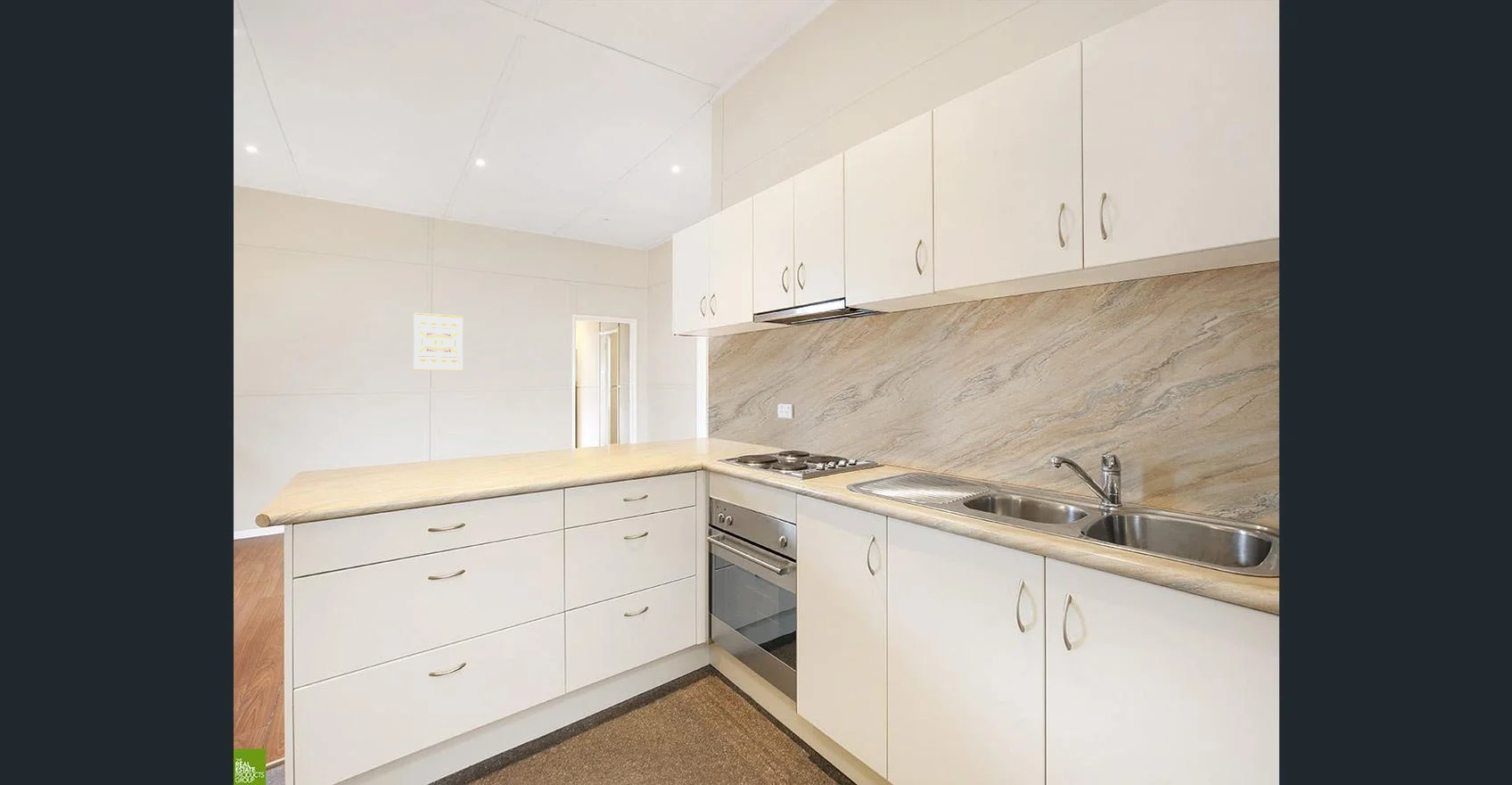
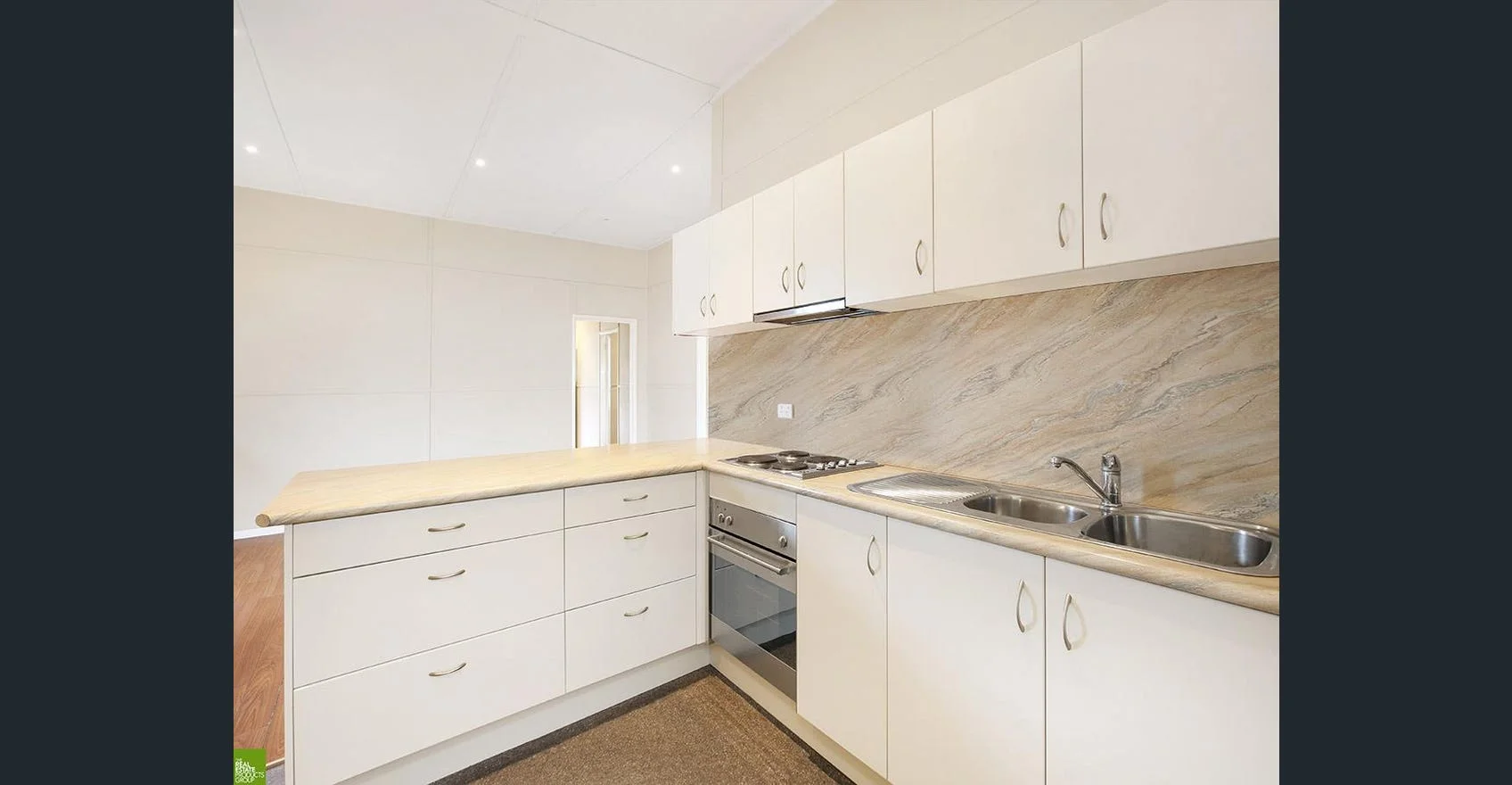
- wall art (439, 342)
